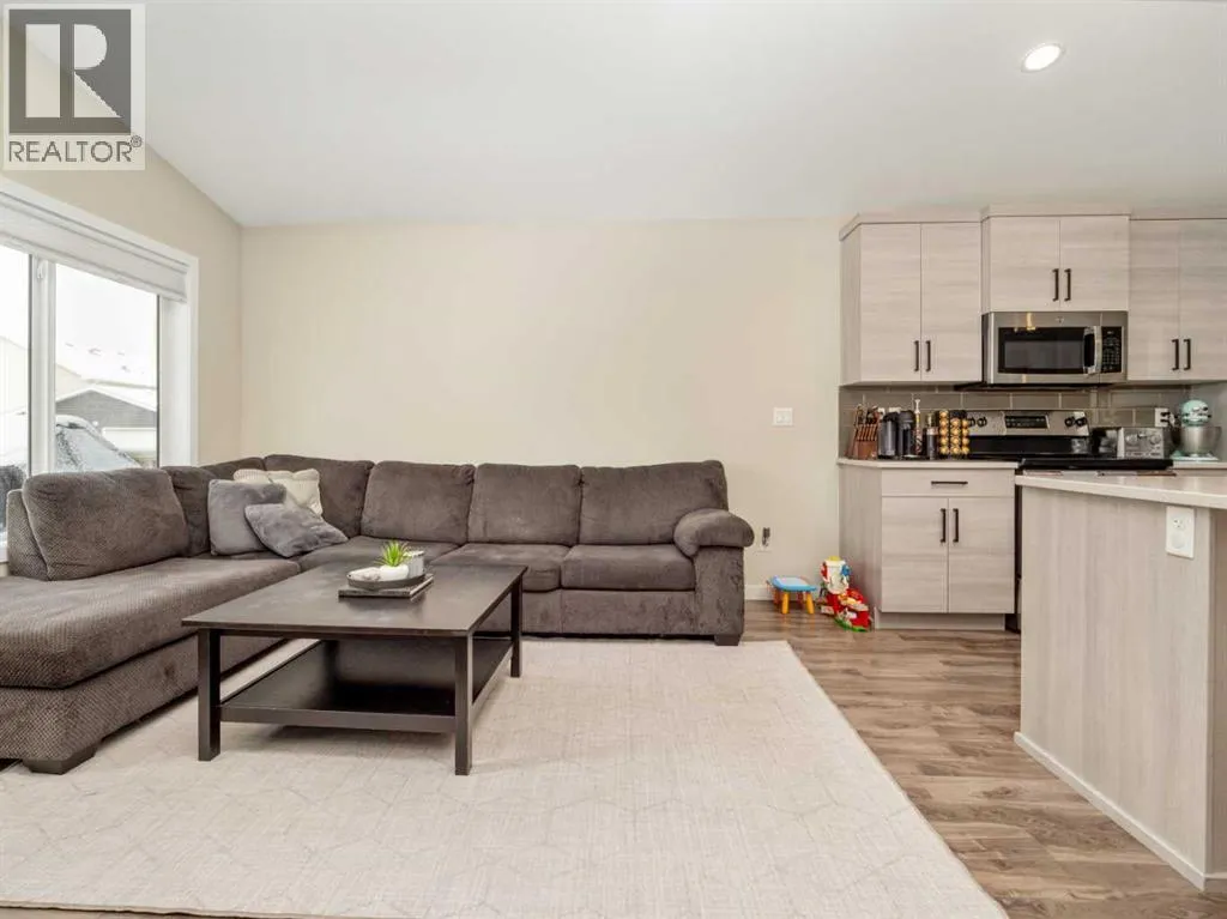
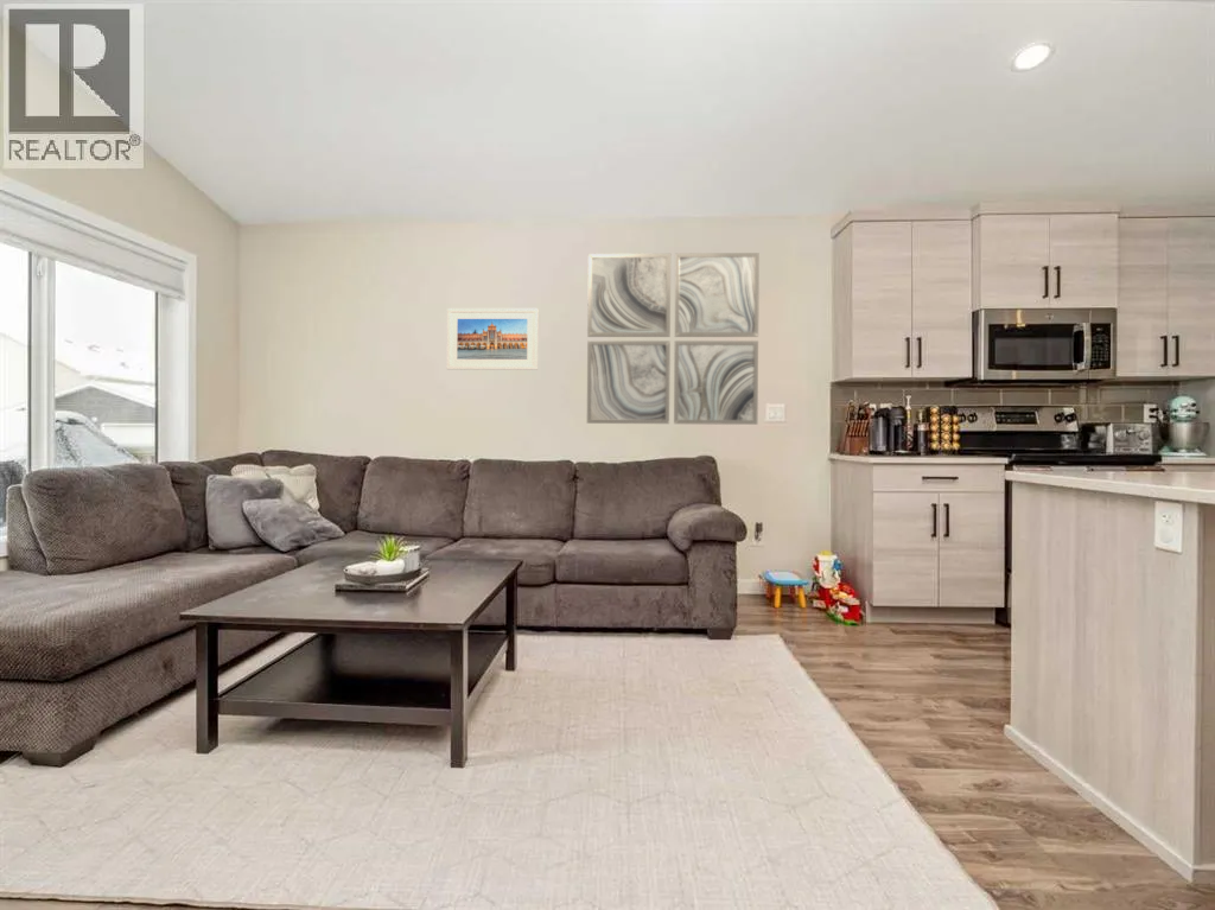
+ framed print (491, 338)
+ wall art (669, 341)
